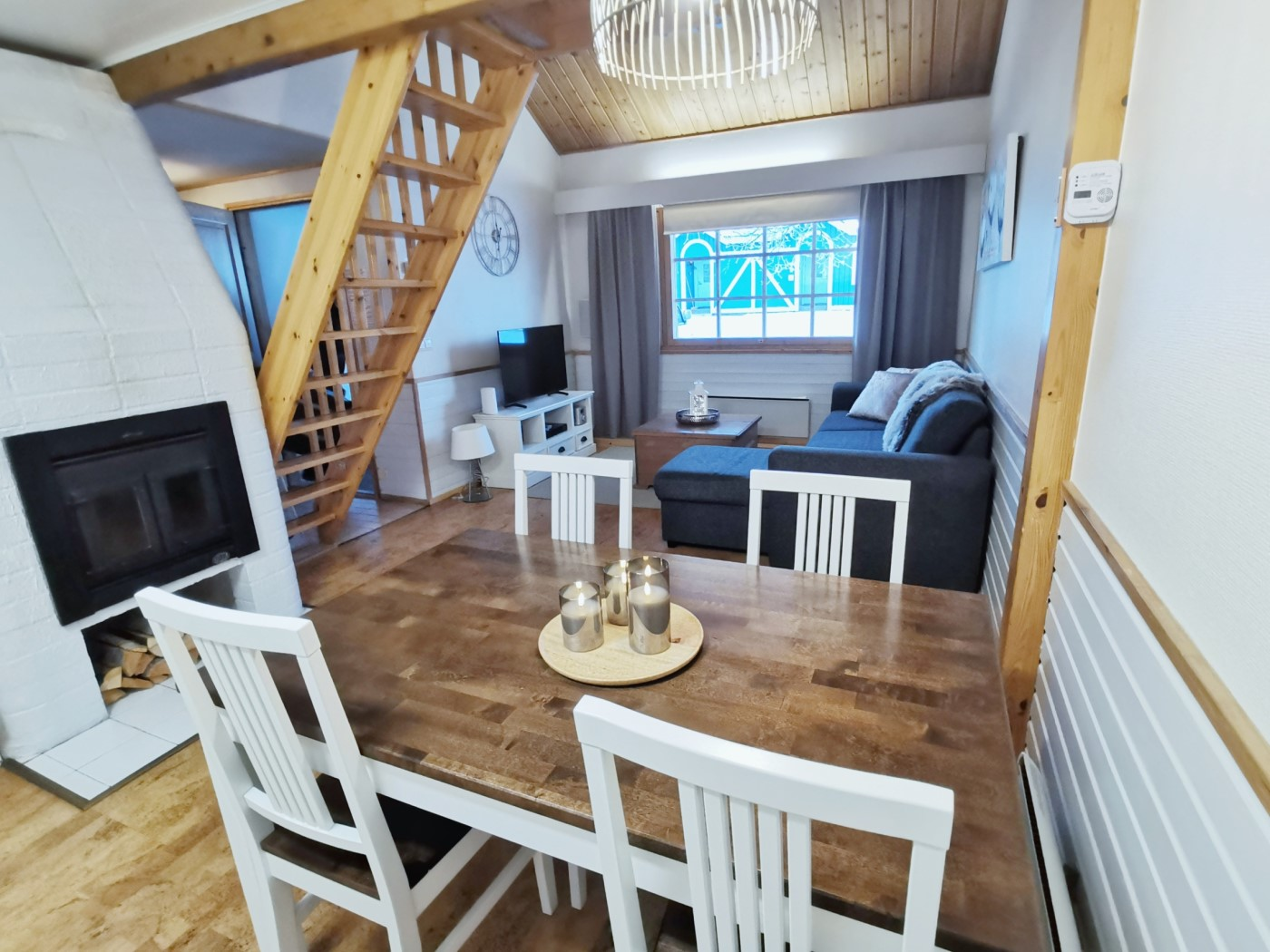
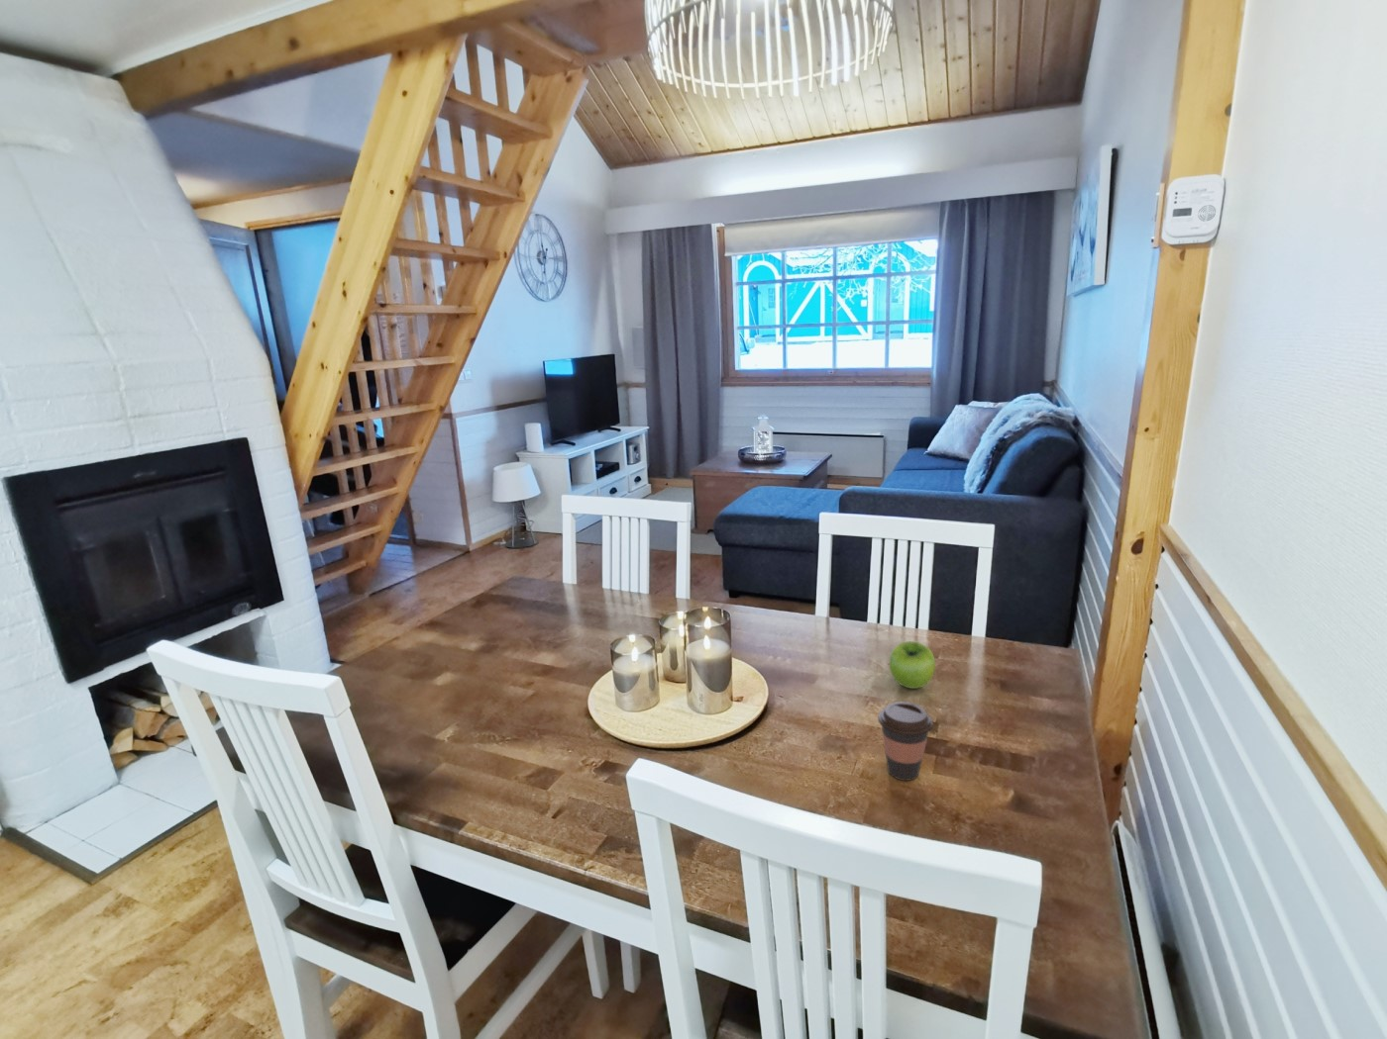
+ fruit (912, 665)
+ coffee cup (903, 741)
